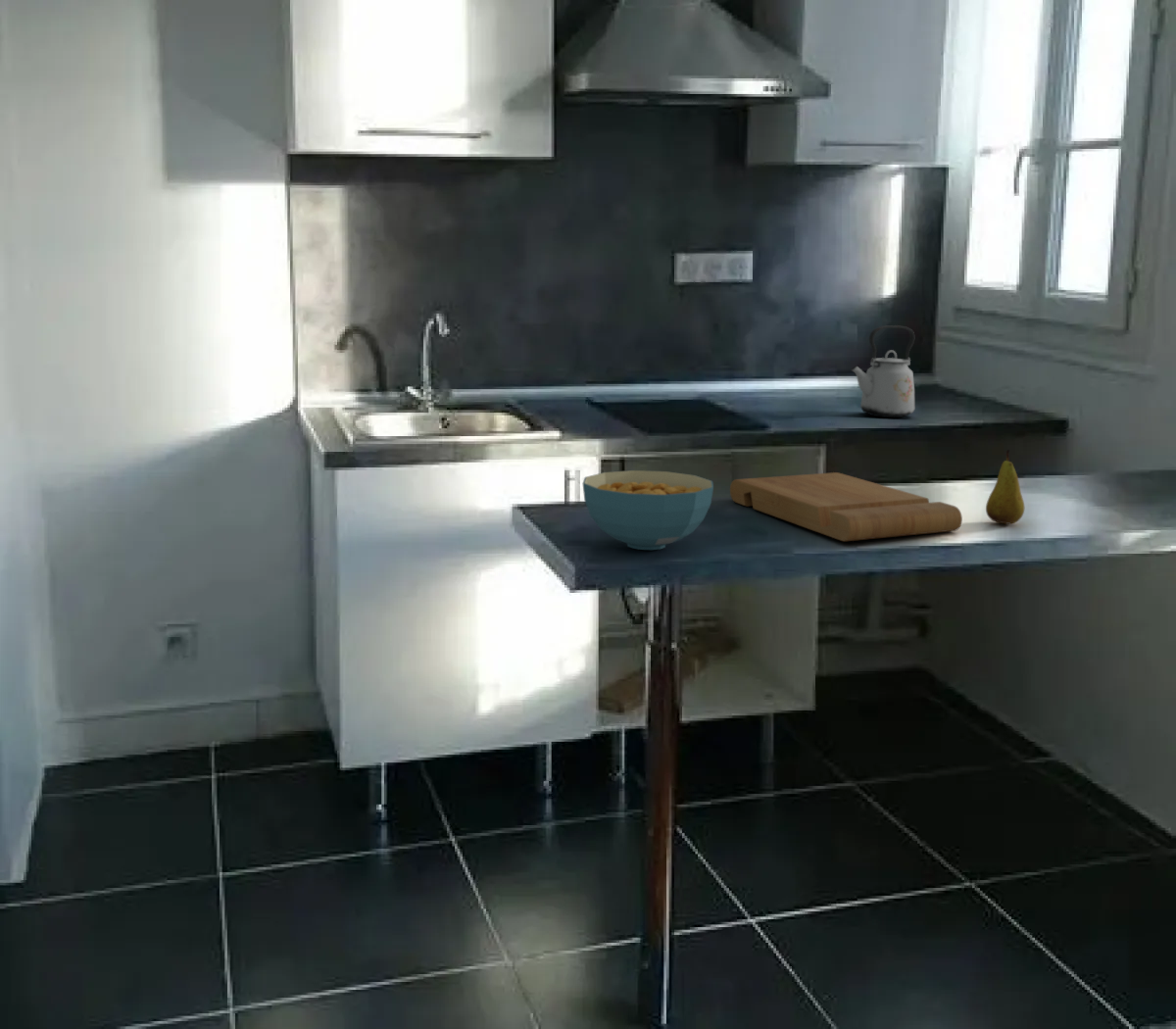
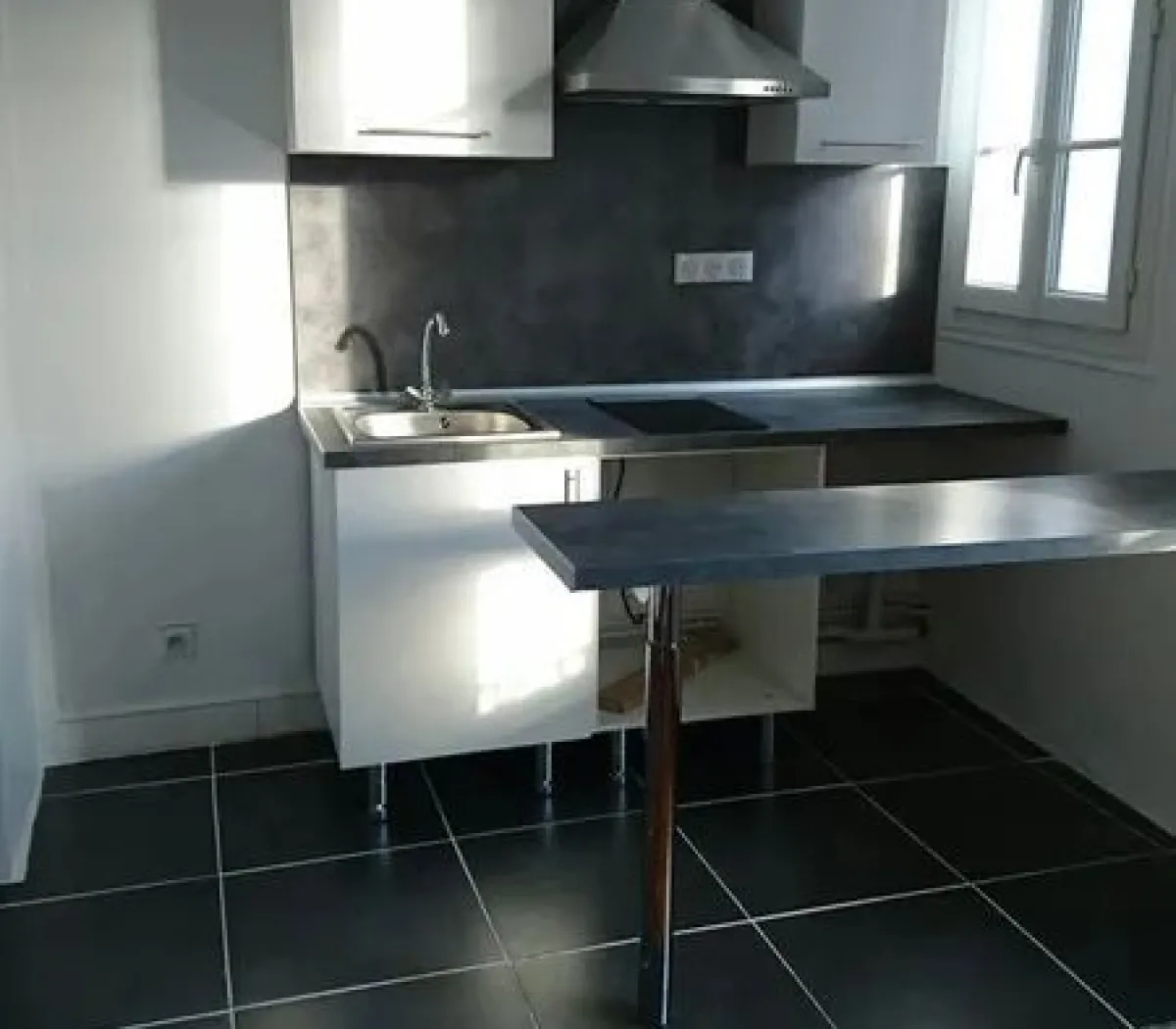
- kettle (881, 370)
- cereal bowl (647, 514)
- fruit (1006, 486)
- cutting board (840, 504)
